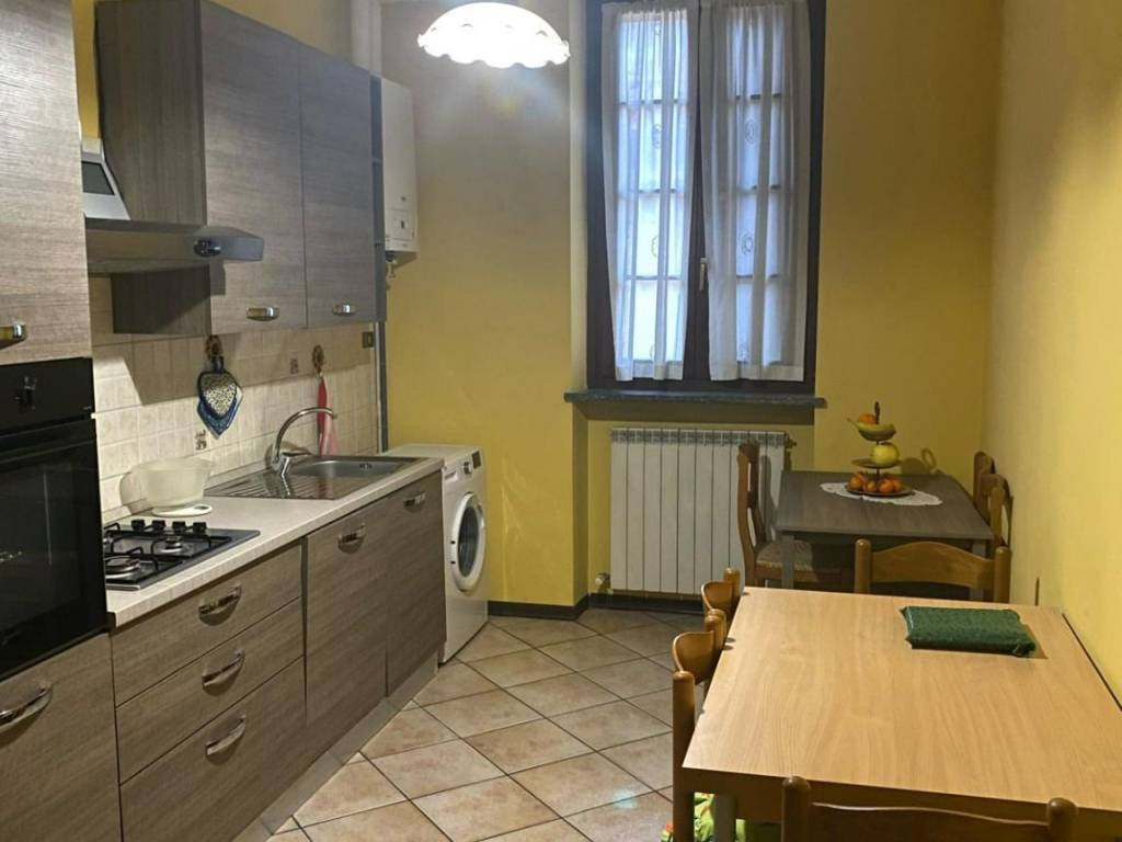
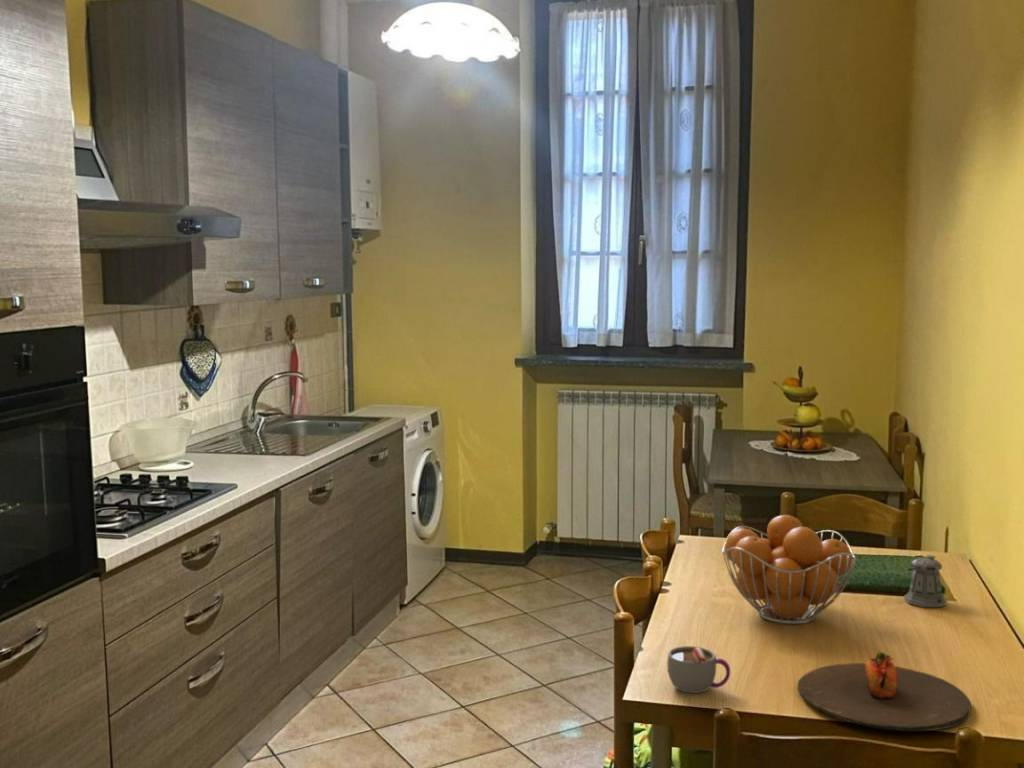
+ plate (882, 674)
+ mug (698, 664)
+ fruit basket (787, 568)
+ pepper shaker (923, 579)
